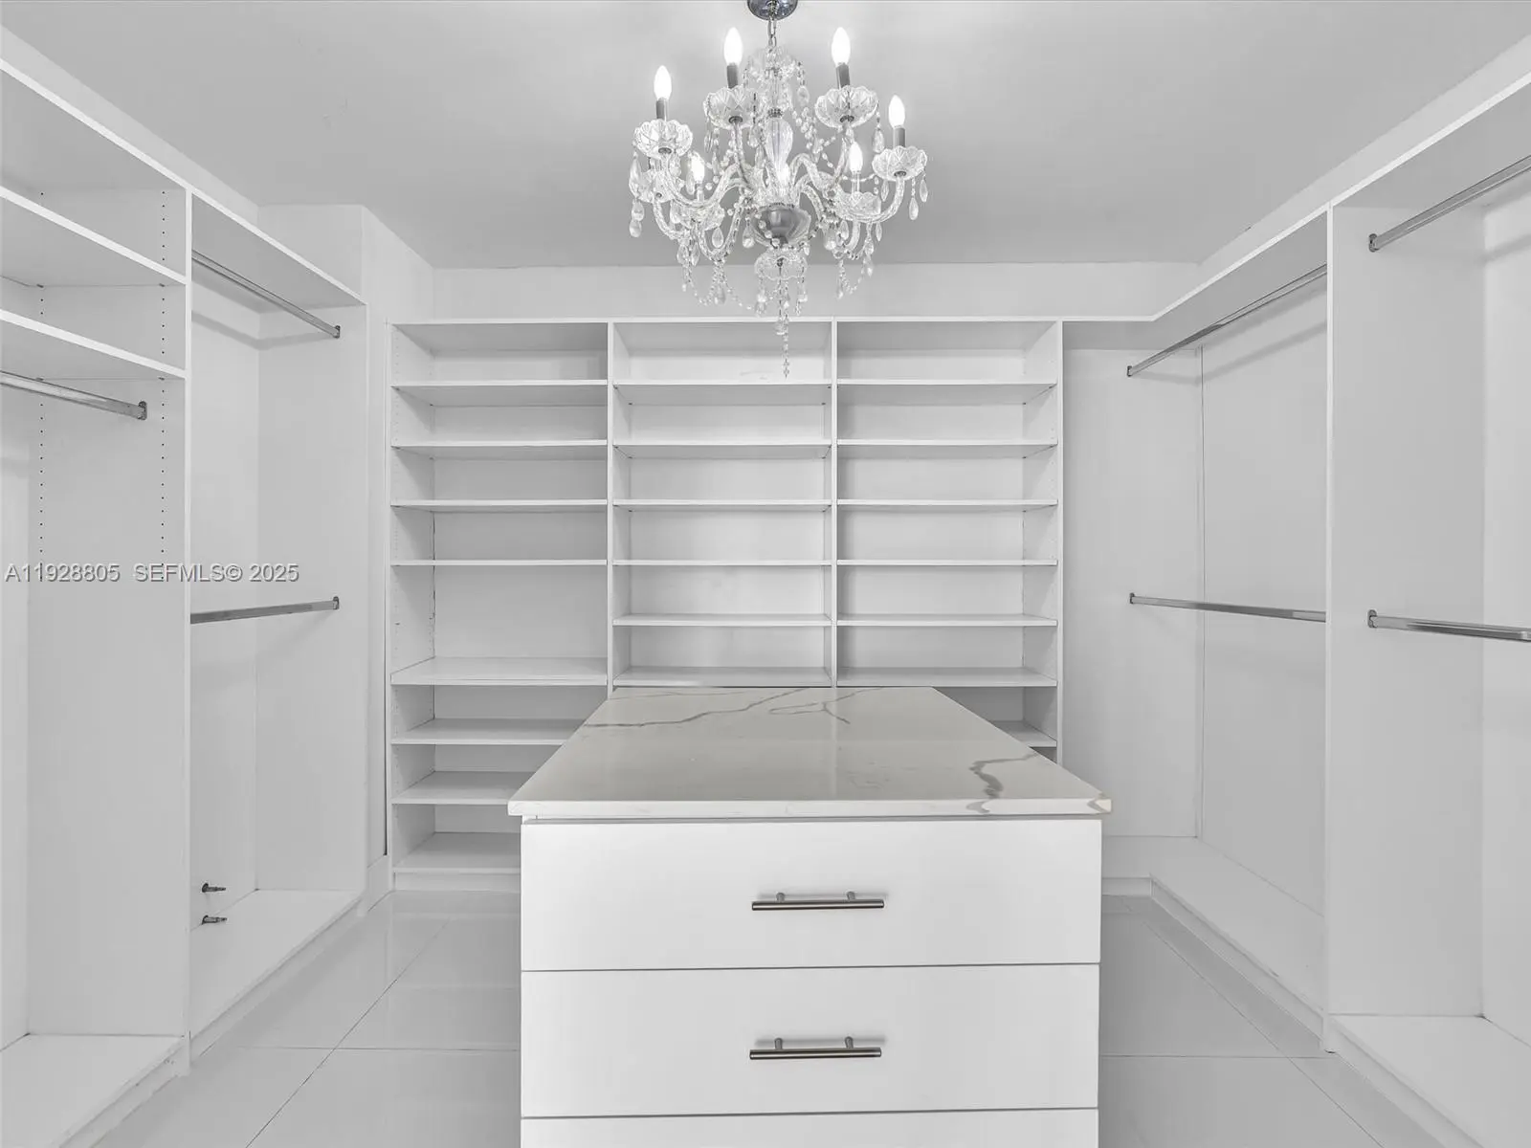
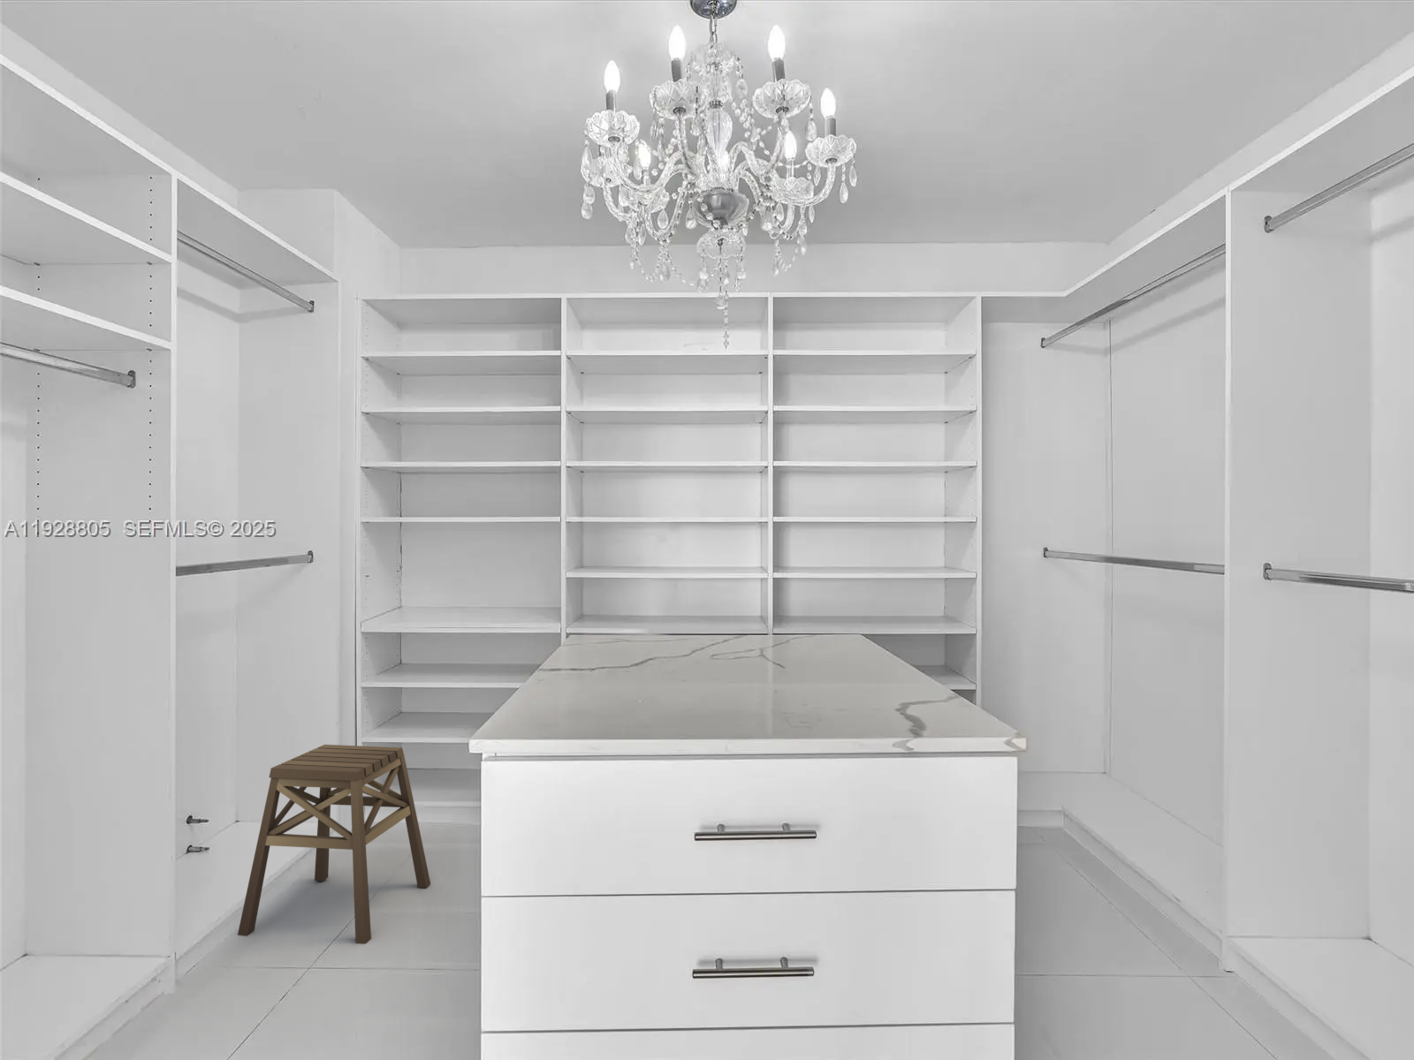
+ stool (341, 832)
